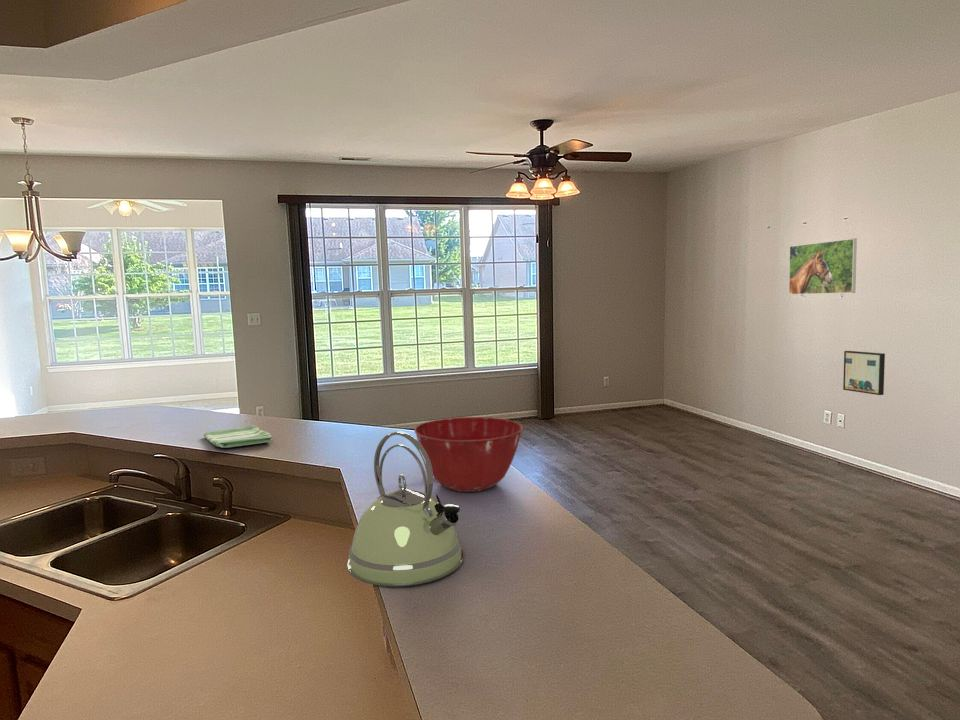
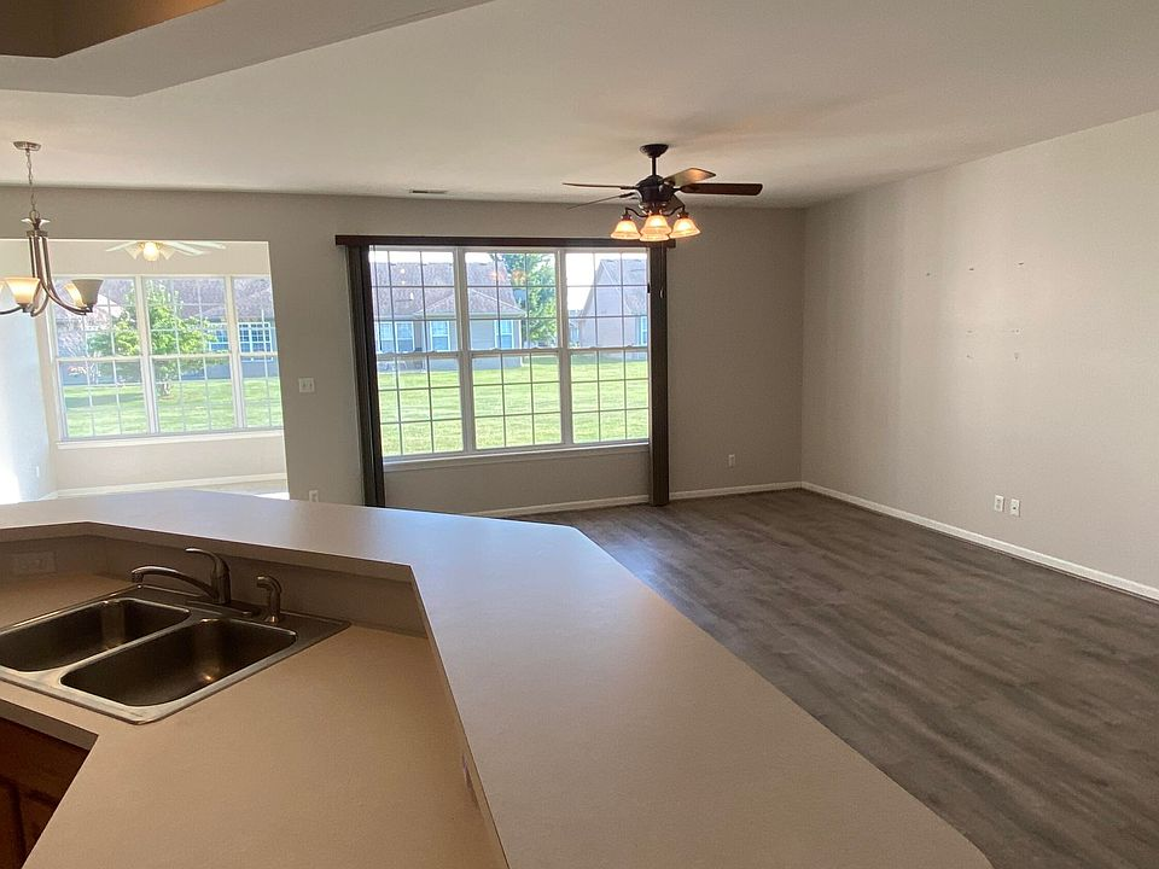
- kettle (408, 497)
- dish towel (238, 435)
- mixing bowl (469, 455)
- wall art (863, 372)
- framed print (820, 268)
